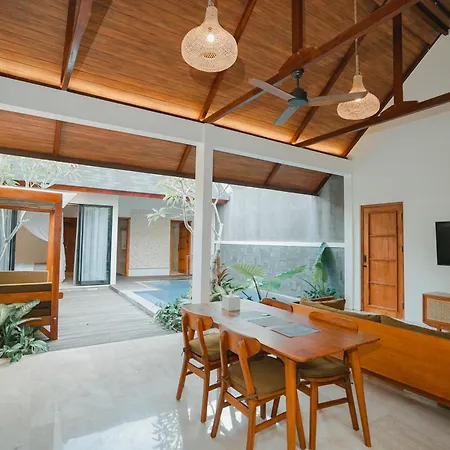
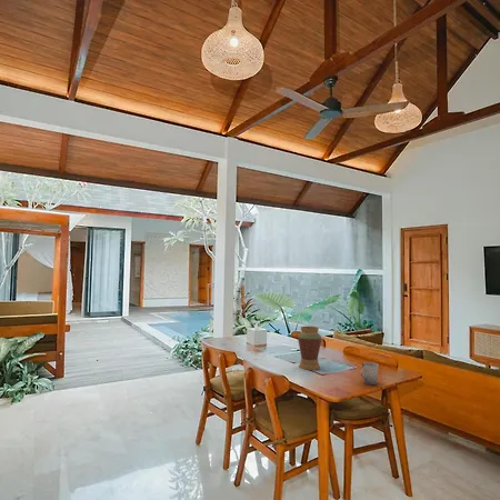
+ cup (368, 373)
+ vase (309, 347)
